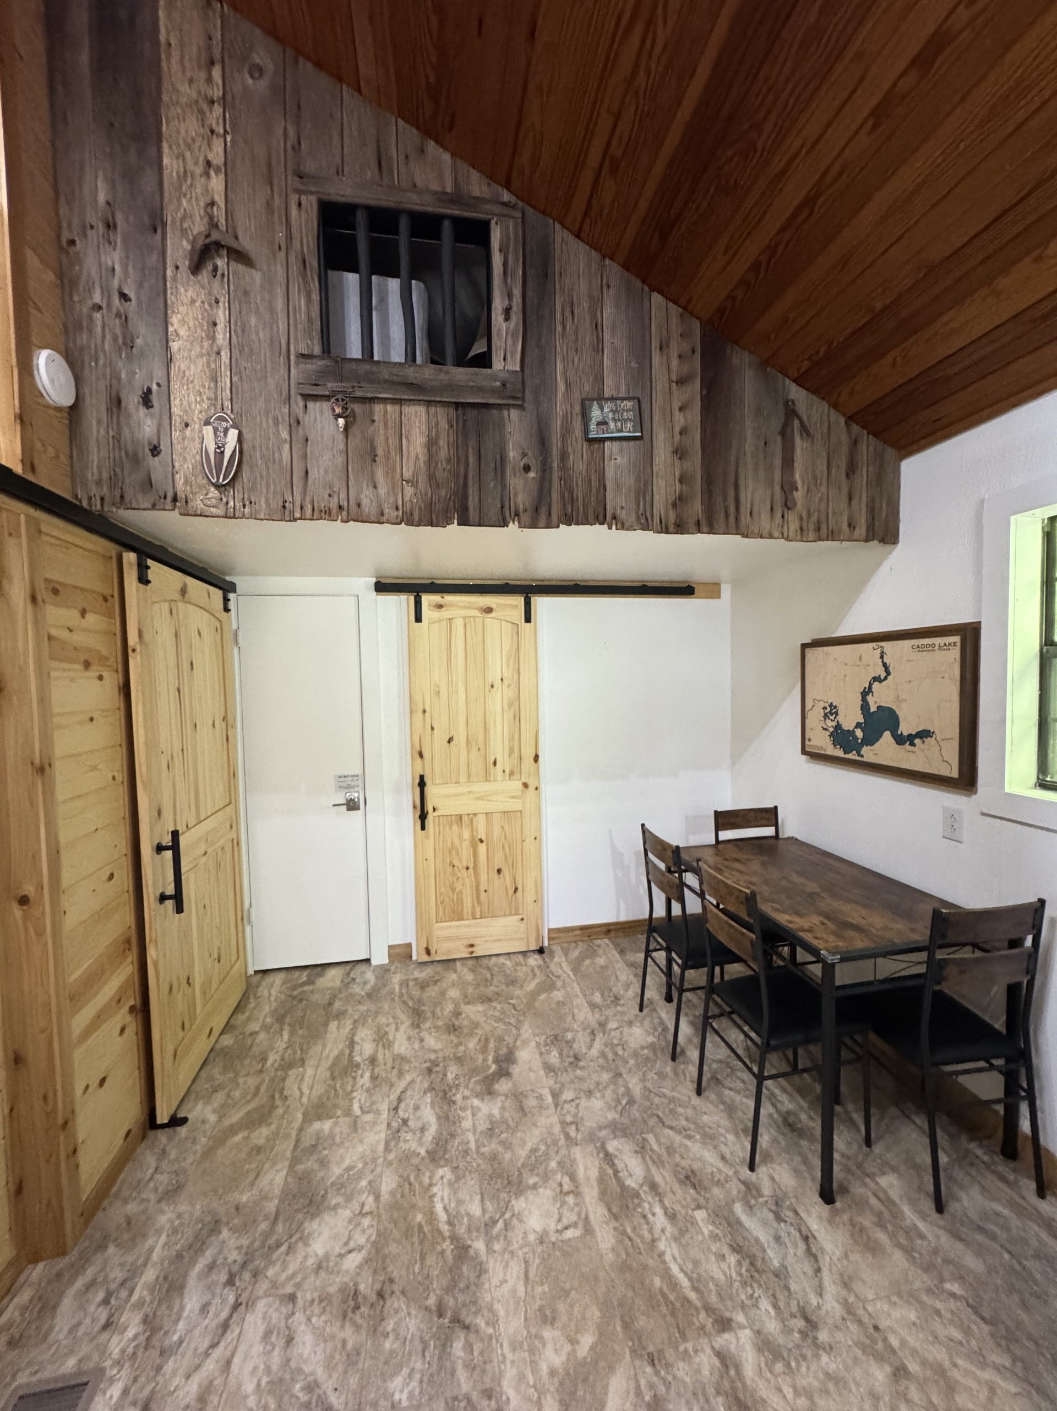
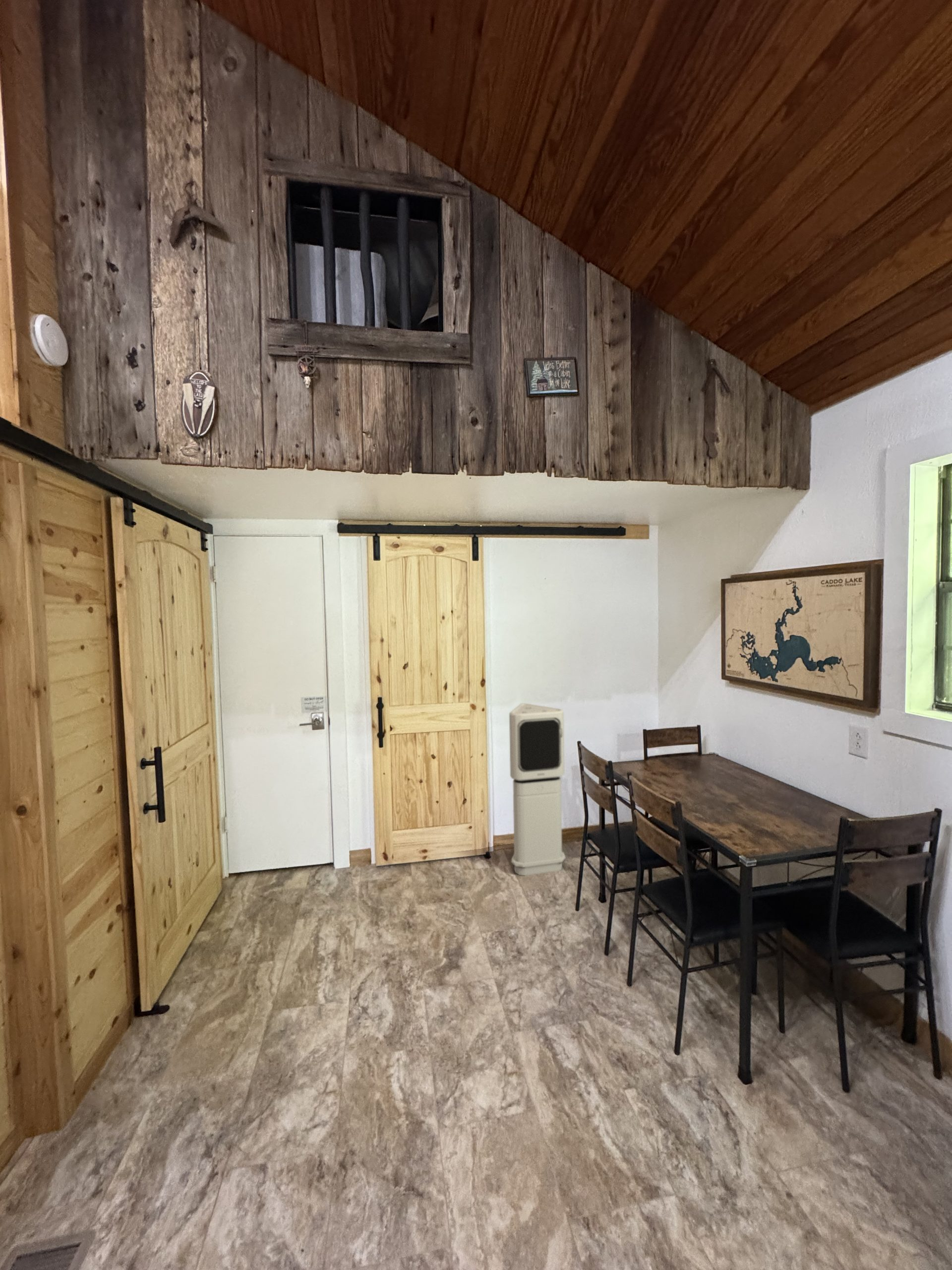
+ air purifier (532, 785)
